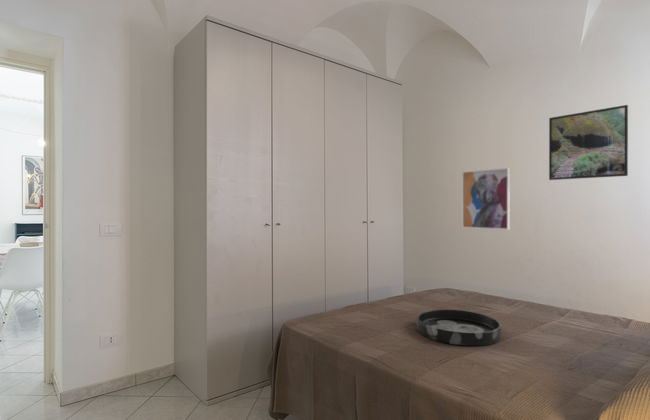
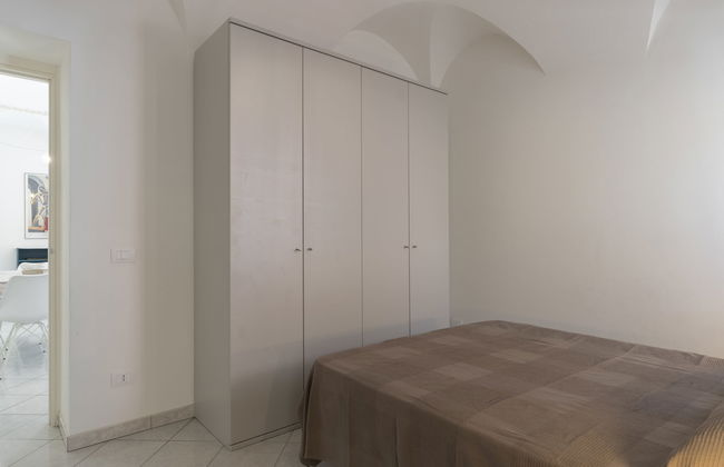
- wall art (484, 199)
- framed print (585, 145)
- tray (457, 325)
